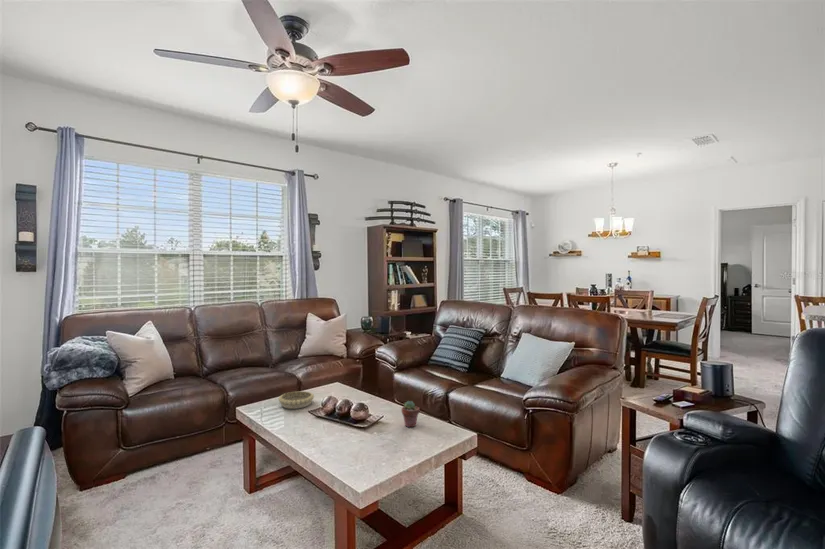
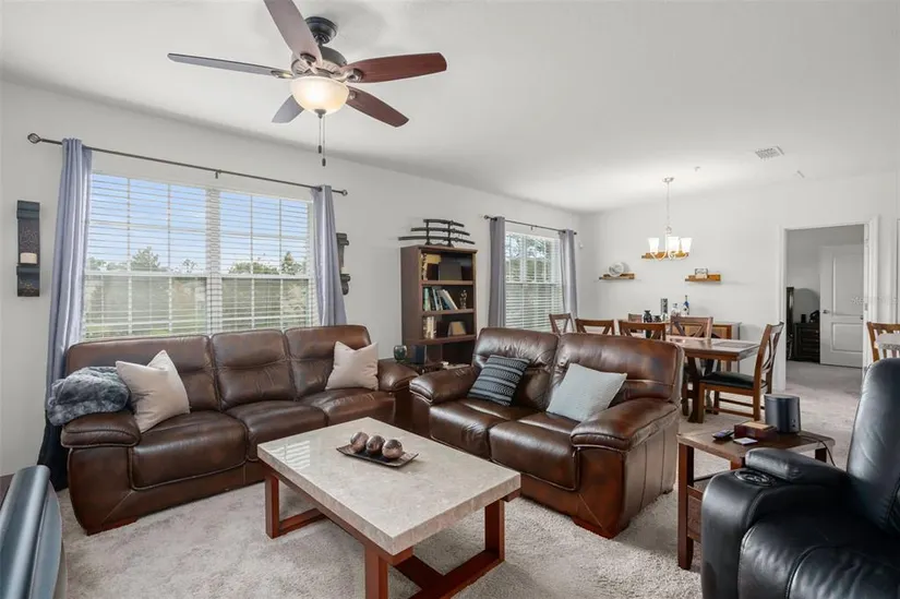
- decorative bowl (296, 399)
- potted succulent (410, 413)
